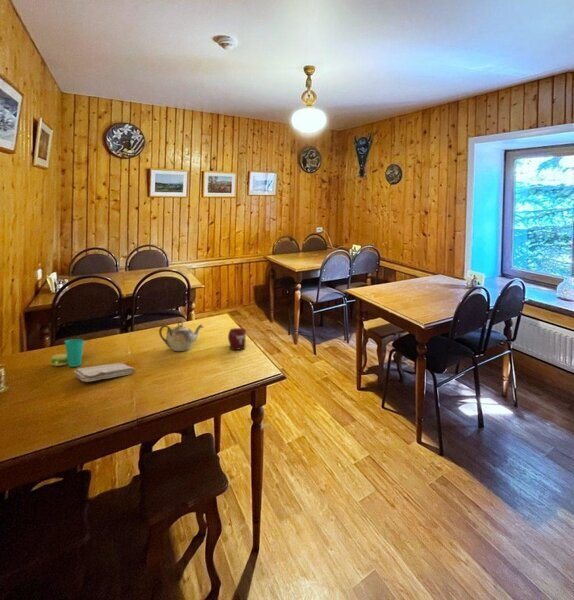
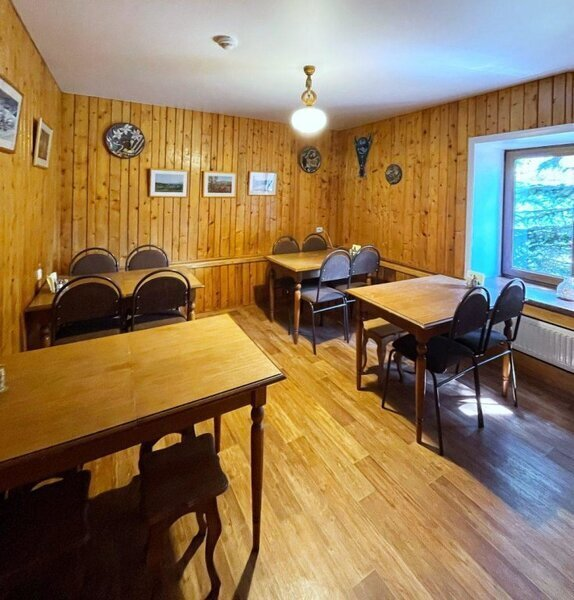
- teapot (182, 335)
- cup (67, 352)
- cup (235, 338)
- washcloth (104, 371)
